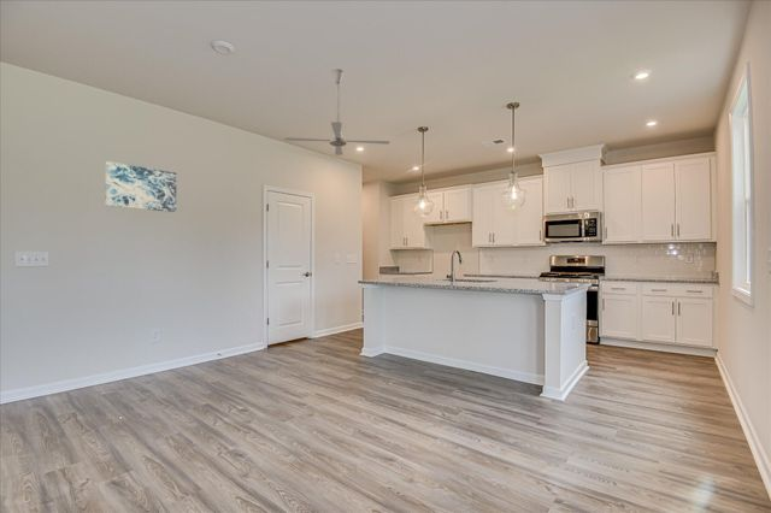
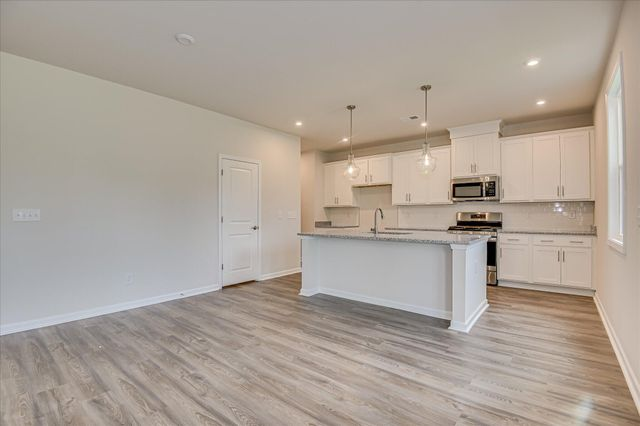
- wall art (142, 188)
- ceiling fan (337, 108)
